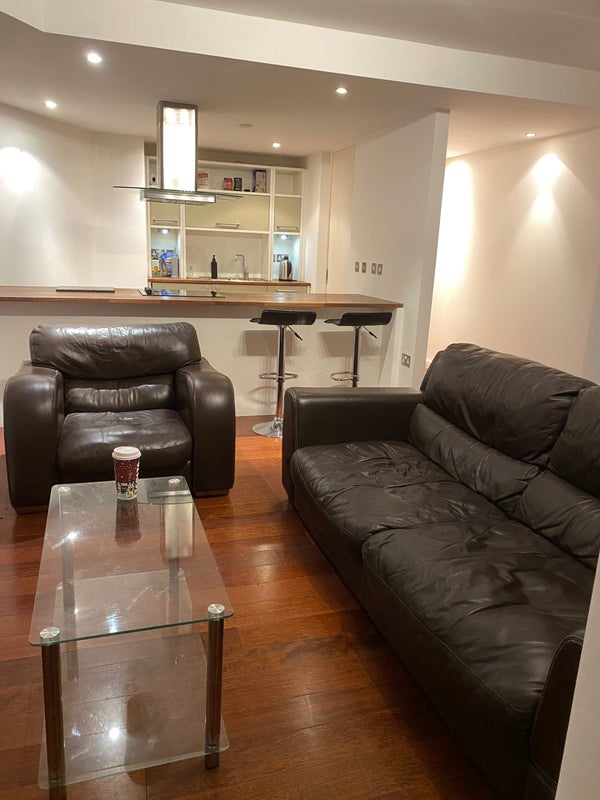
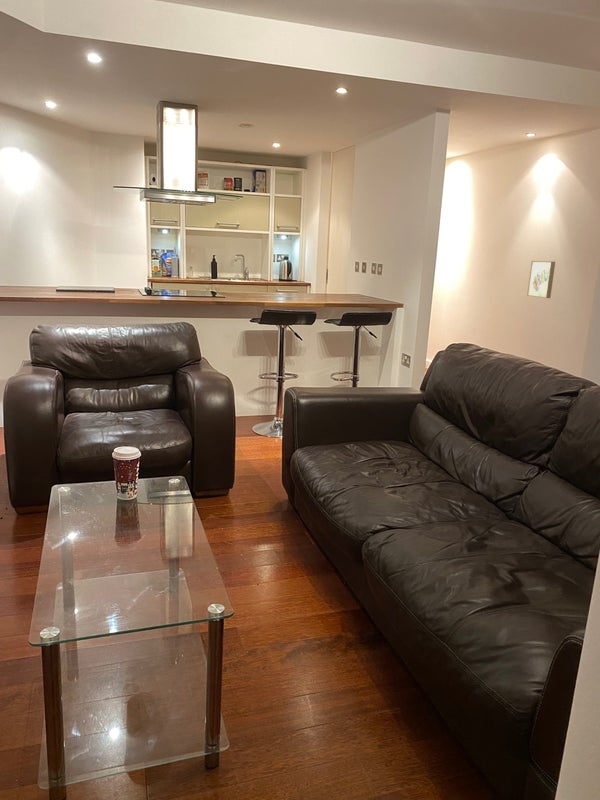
+ wall art (540, 279)
